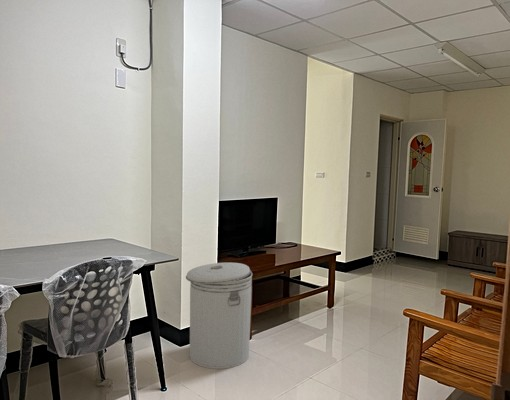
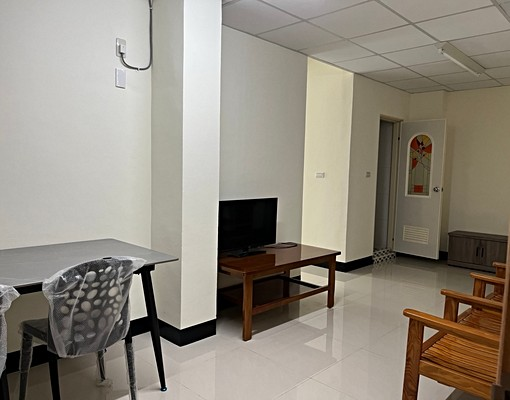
- can (218, 310)
